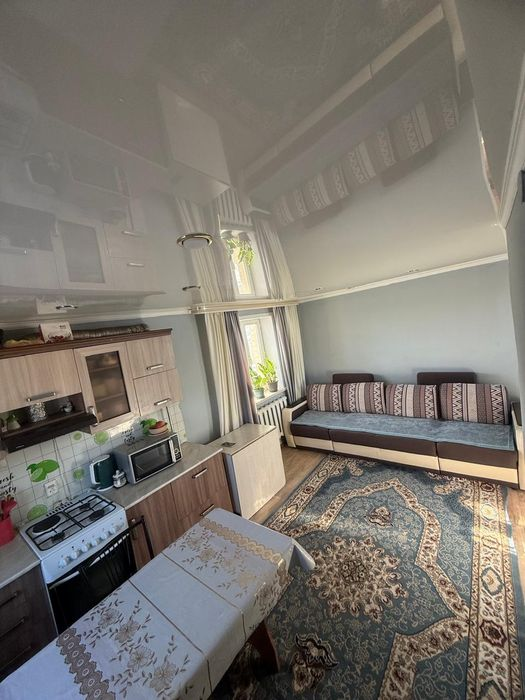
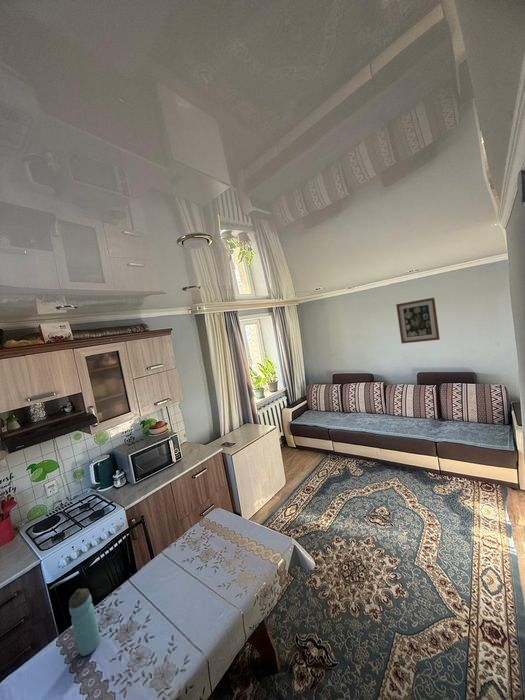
+ water bottle (83, 618)
+ wall art (417, 321)
